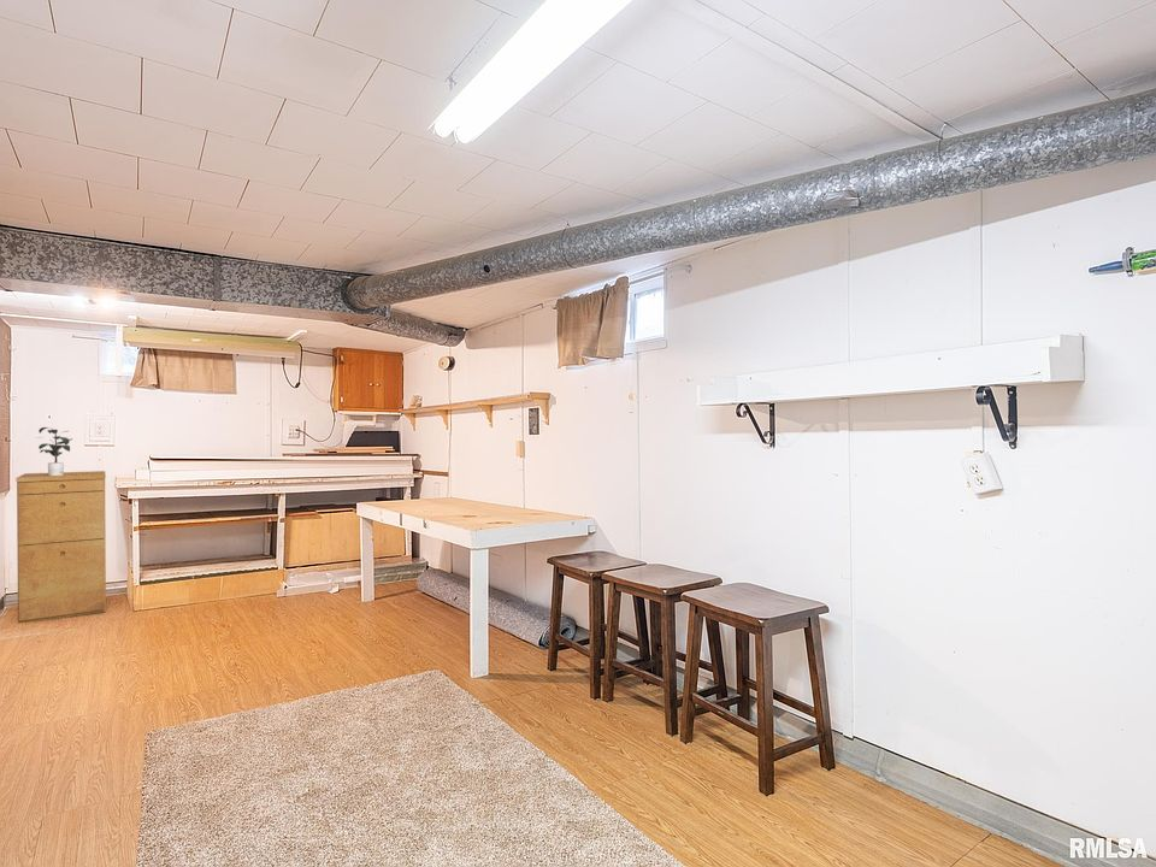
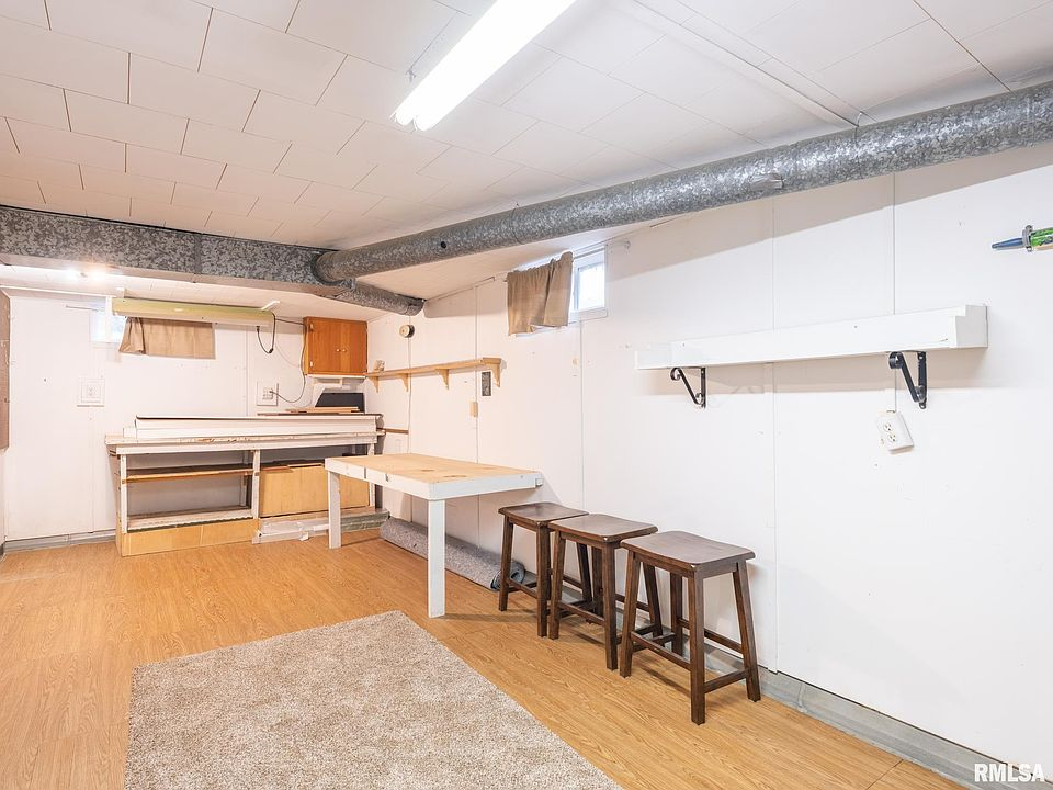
- potted plant (57, 450)
- filing cabinet (64, 541)
